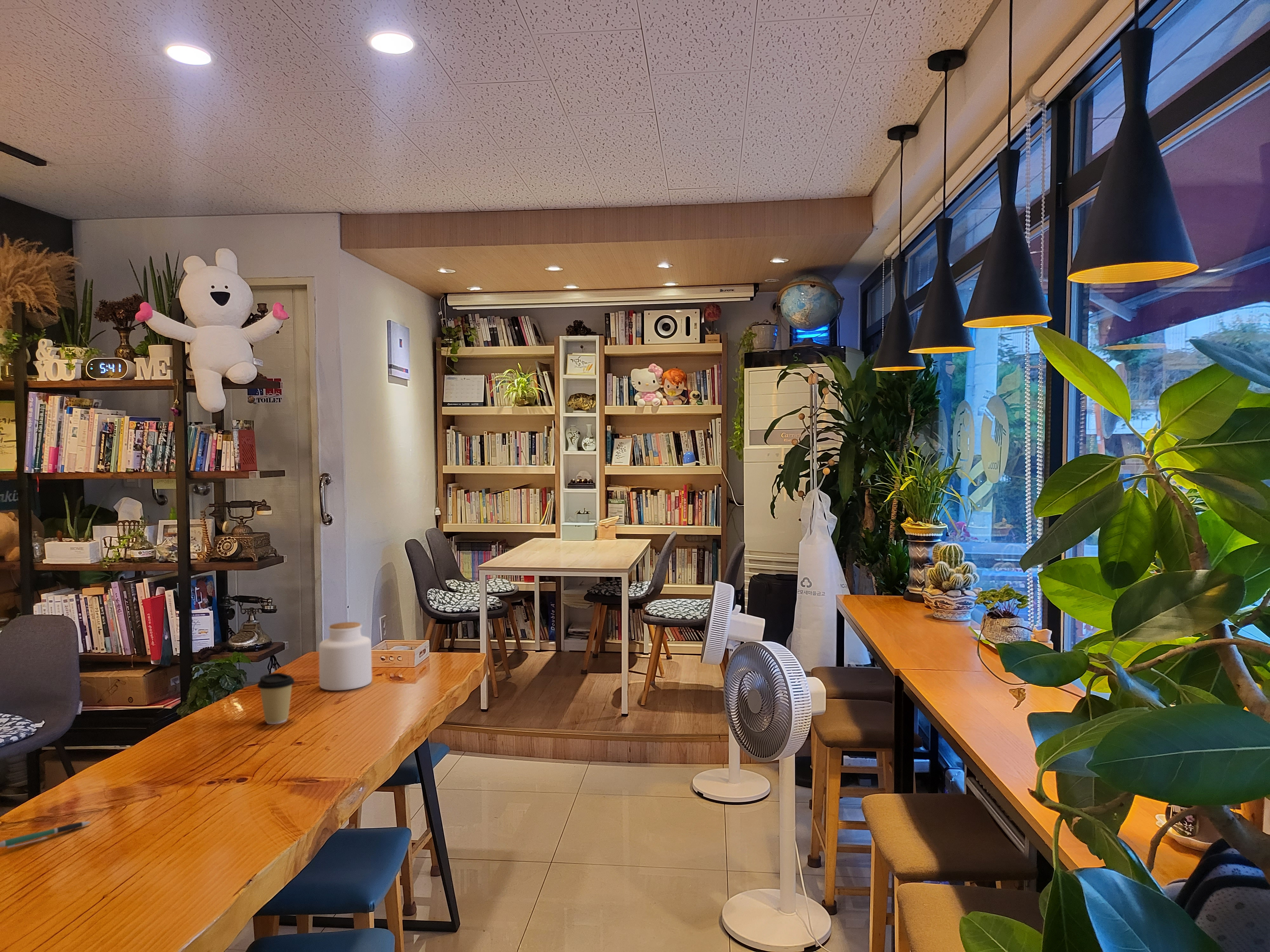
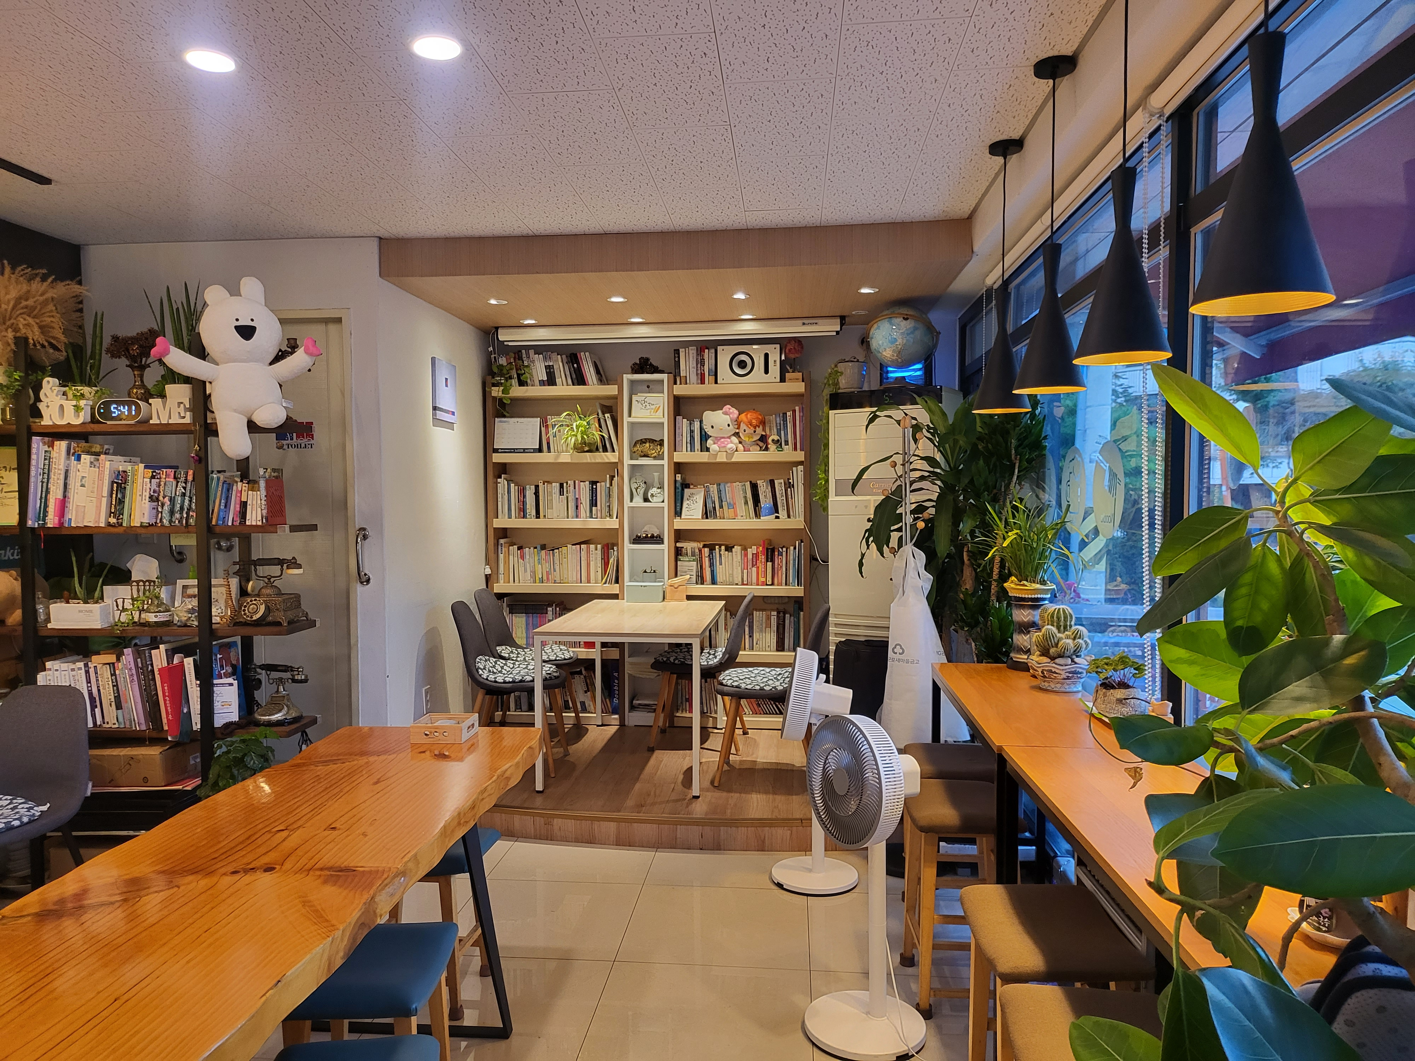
- coffee cup (276, 699)
- jar (347, 655)
- pen (45, 833)
